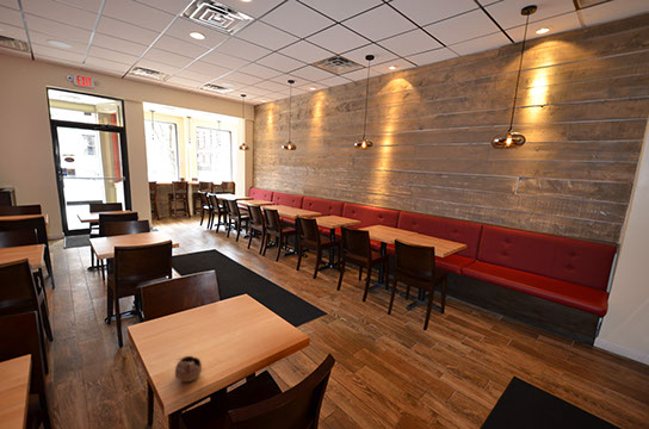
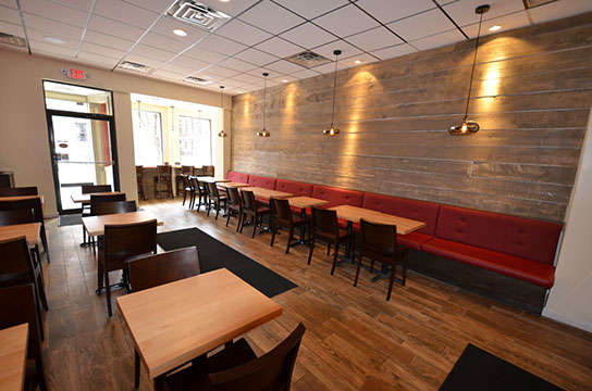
- cup (187, 367)
